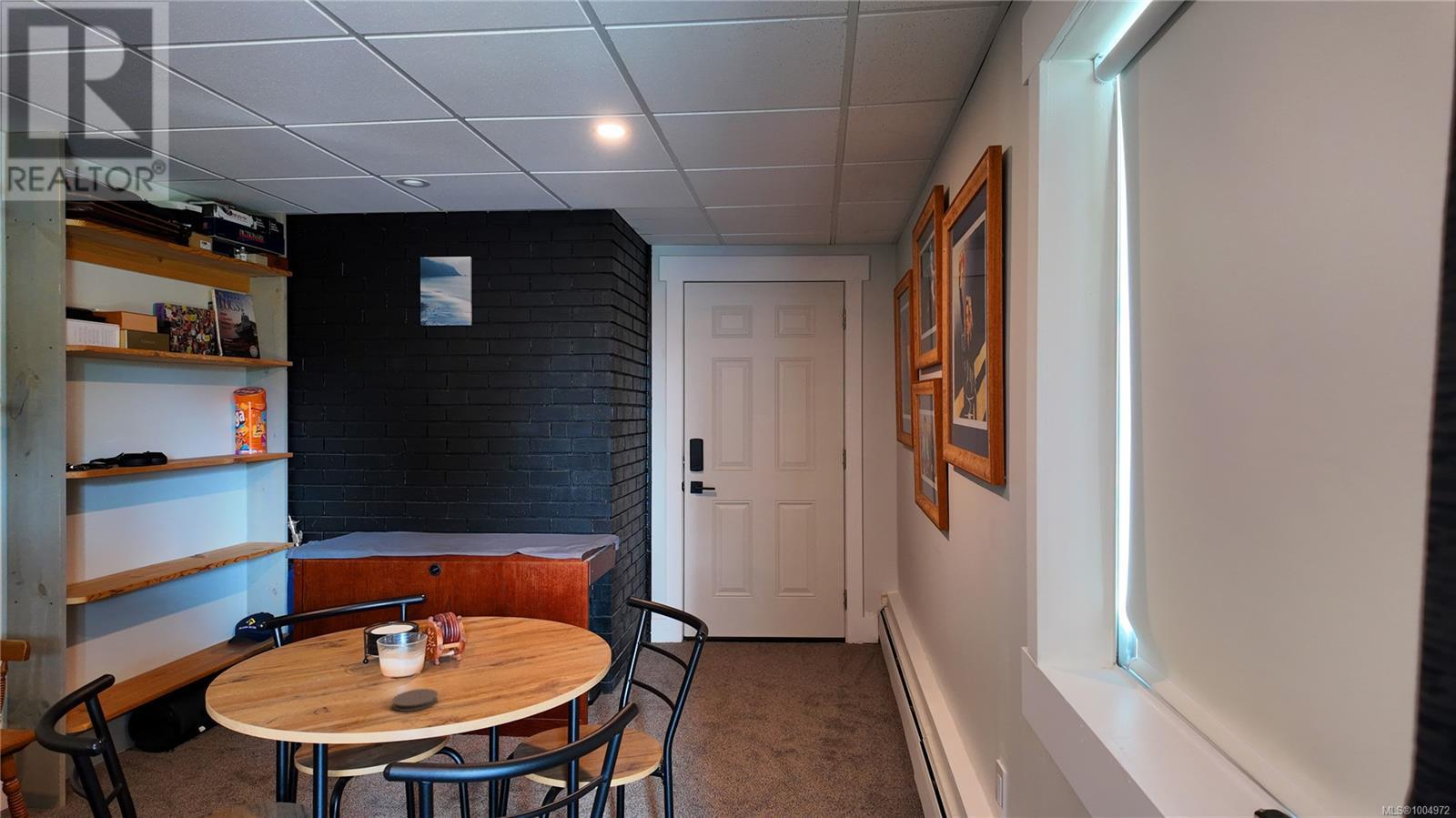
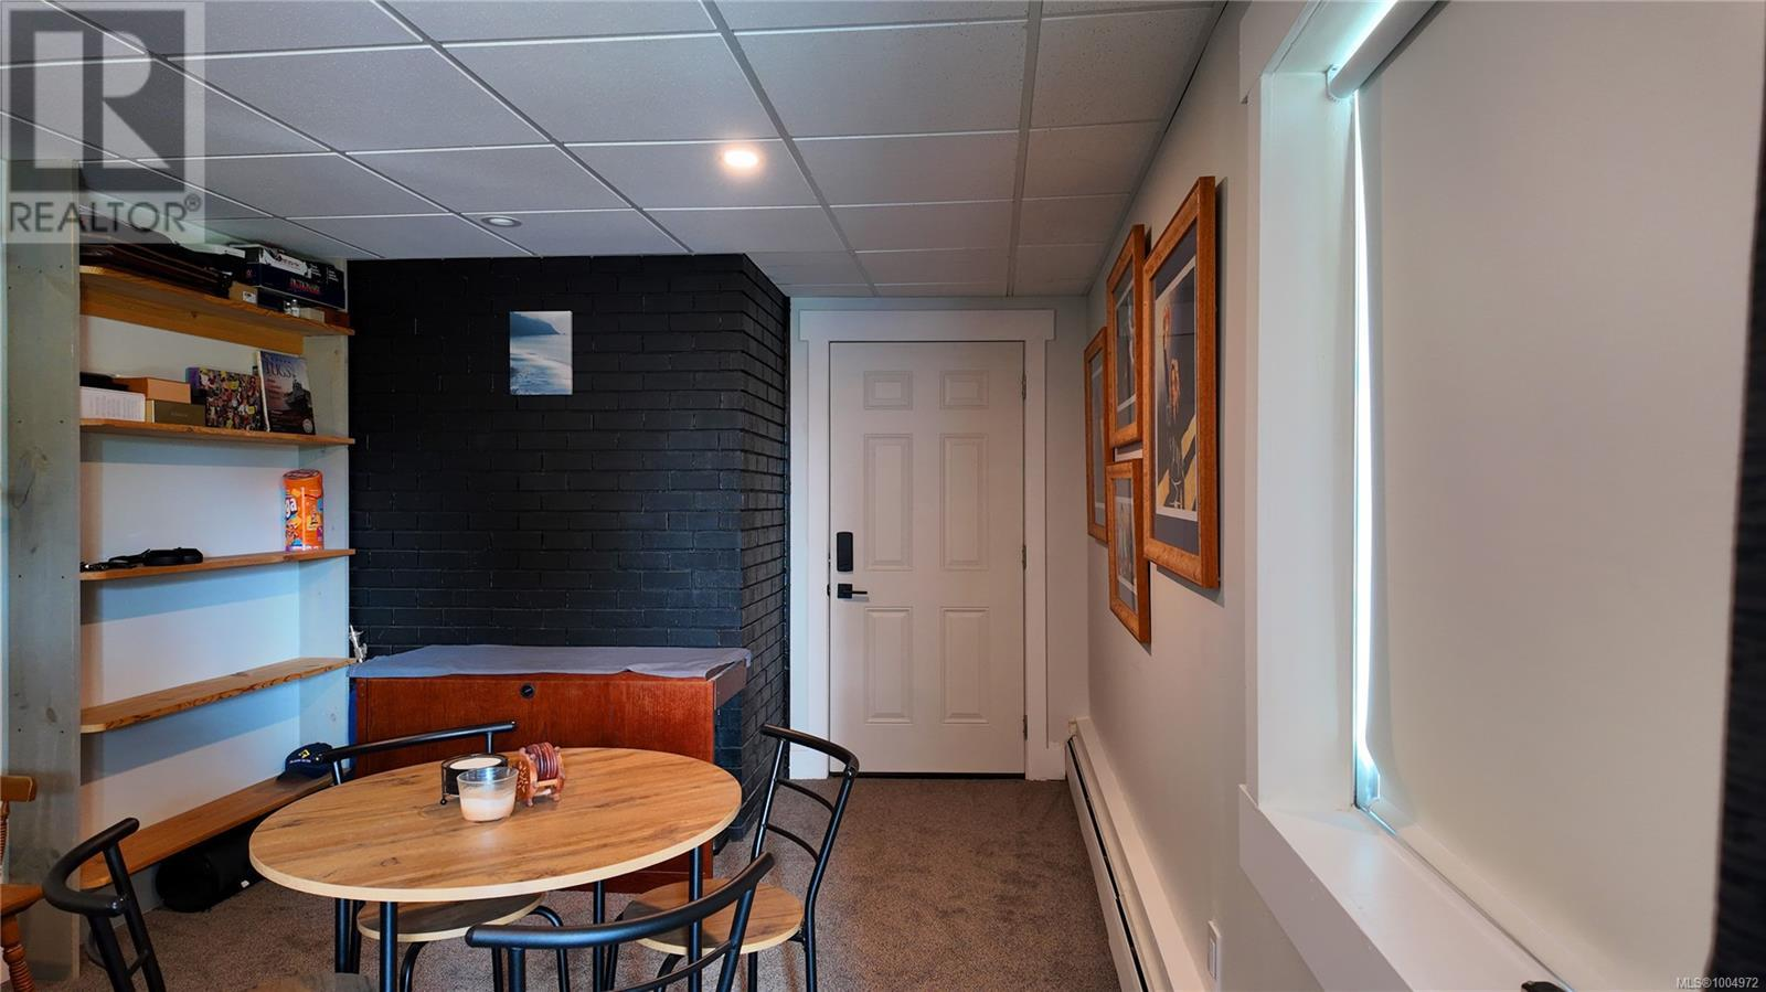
- coaster (415, 700)
